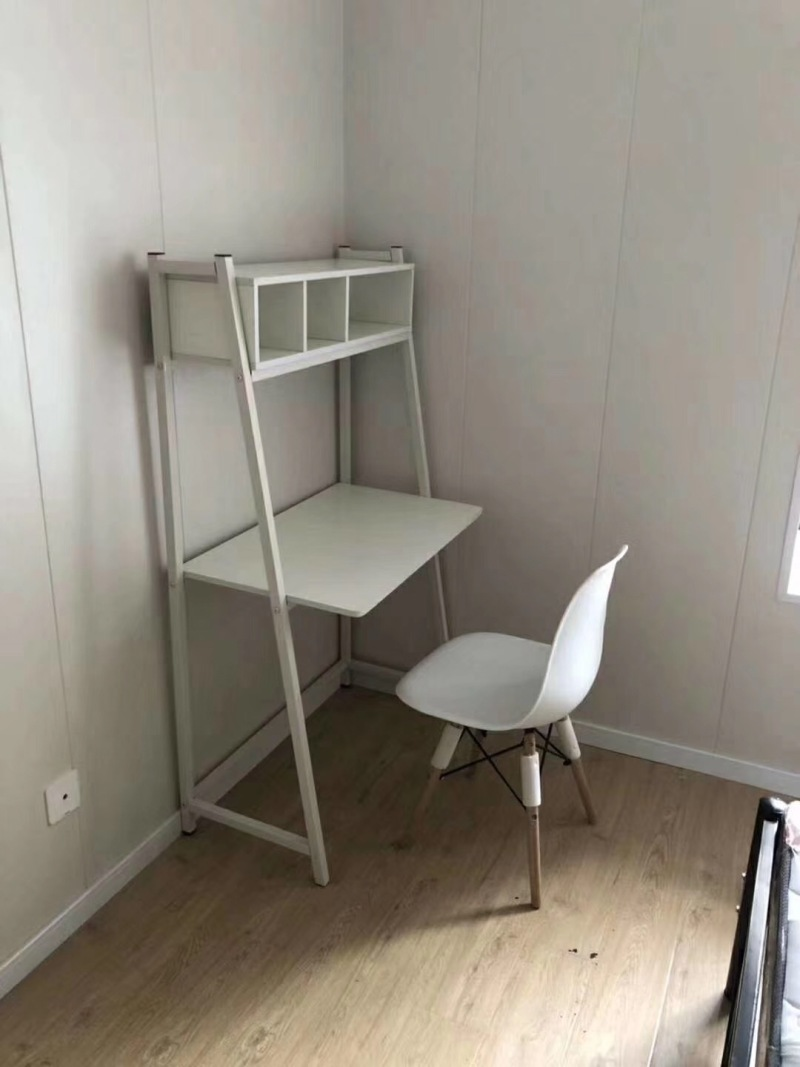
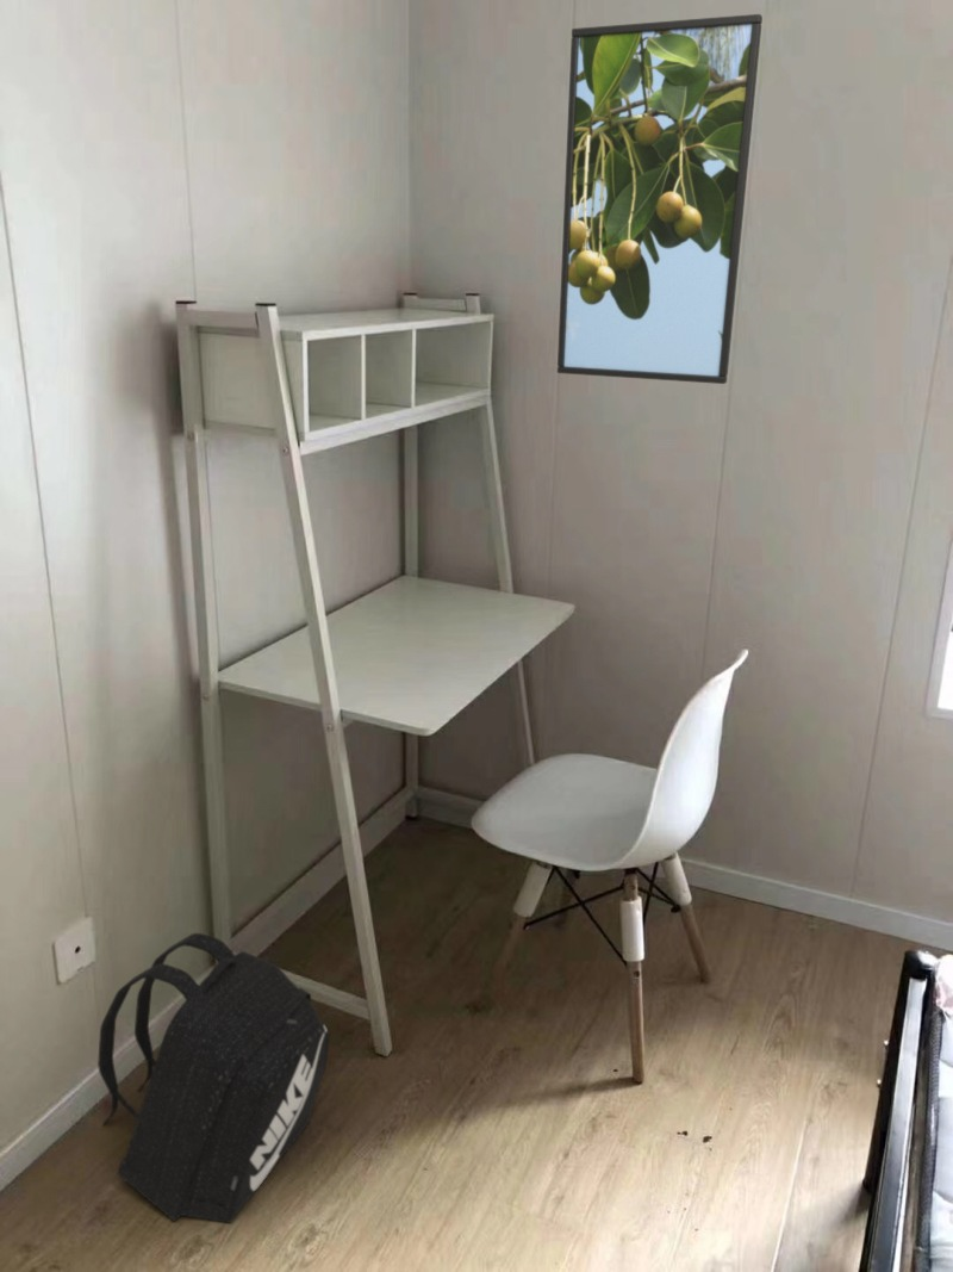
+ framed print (650, 210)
+ backpack (203, 1053)
